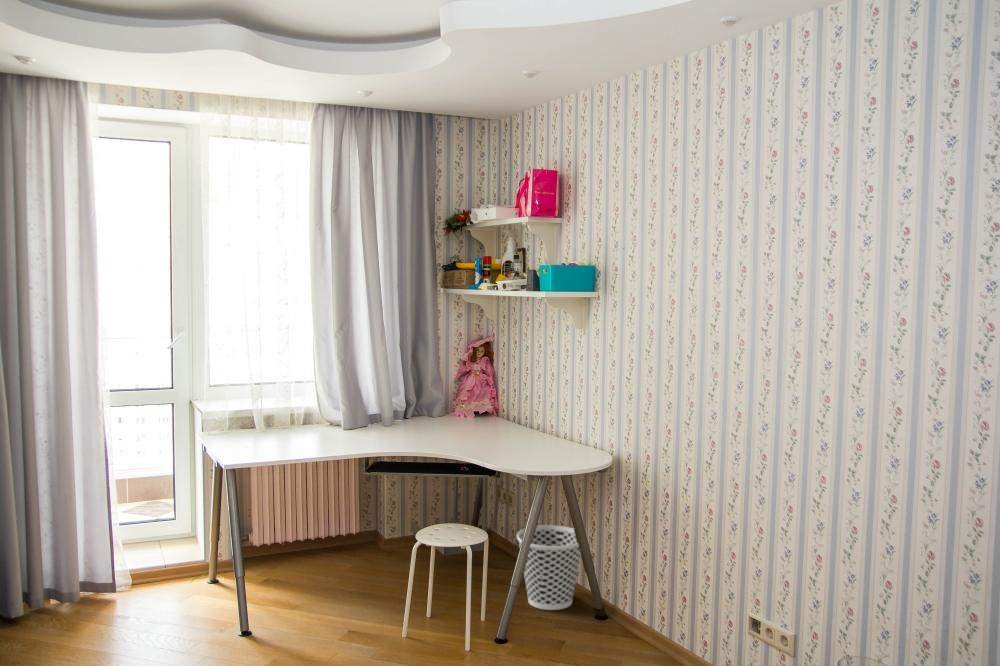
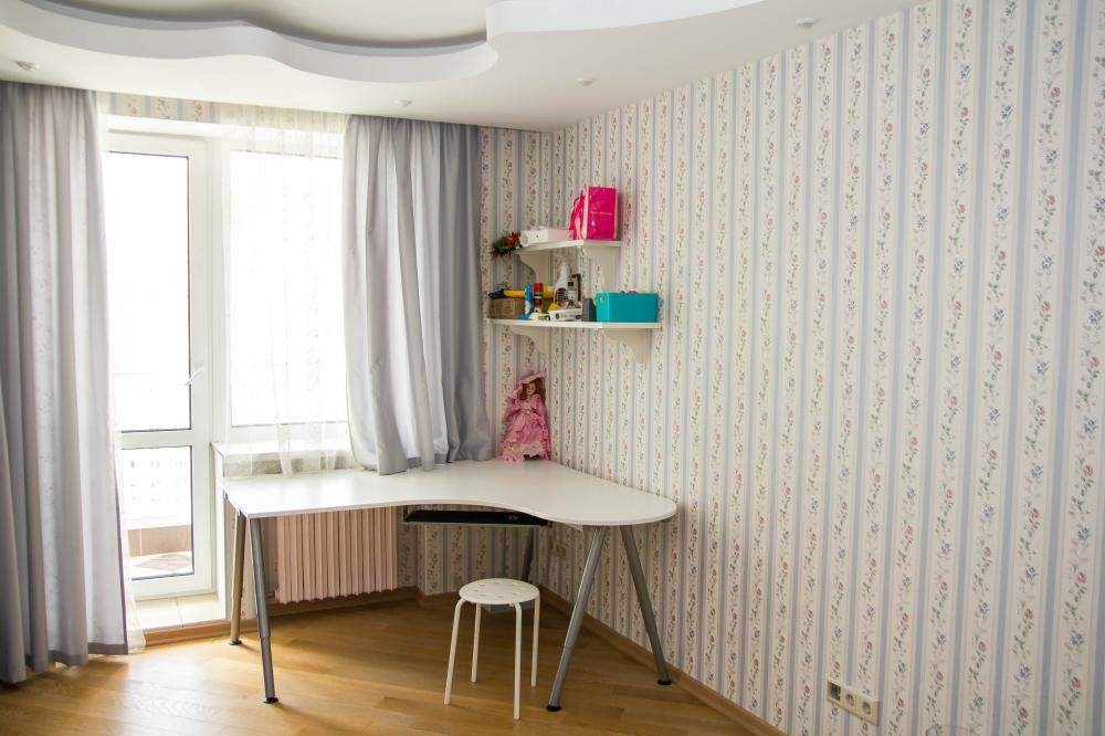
- wastebasket (550, 568)
